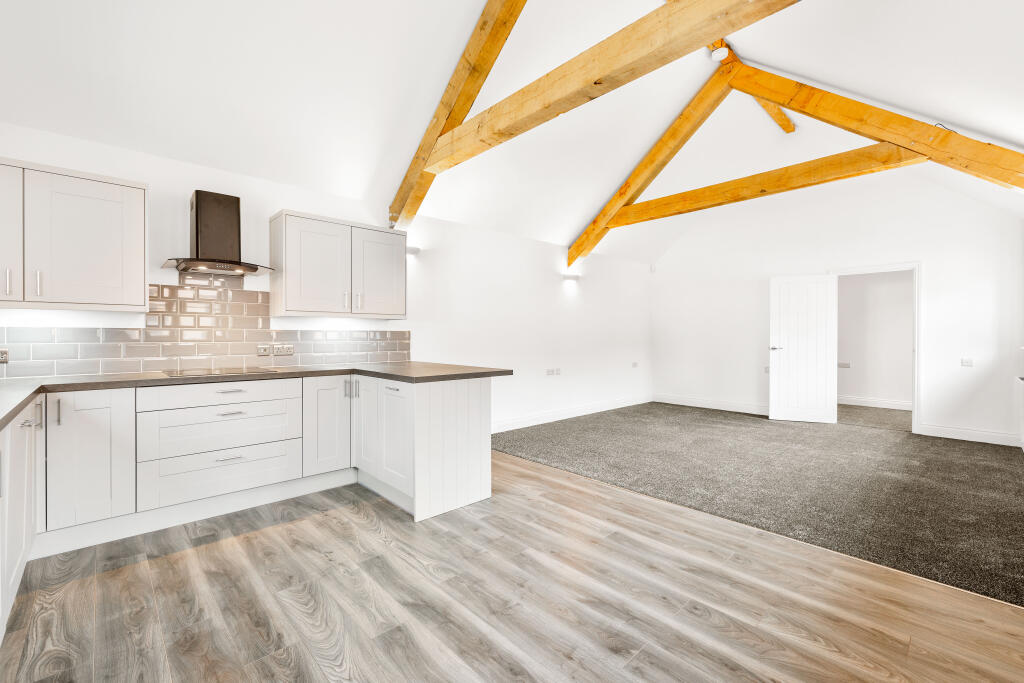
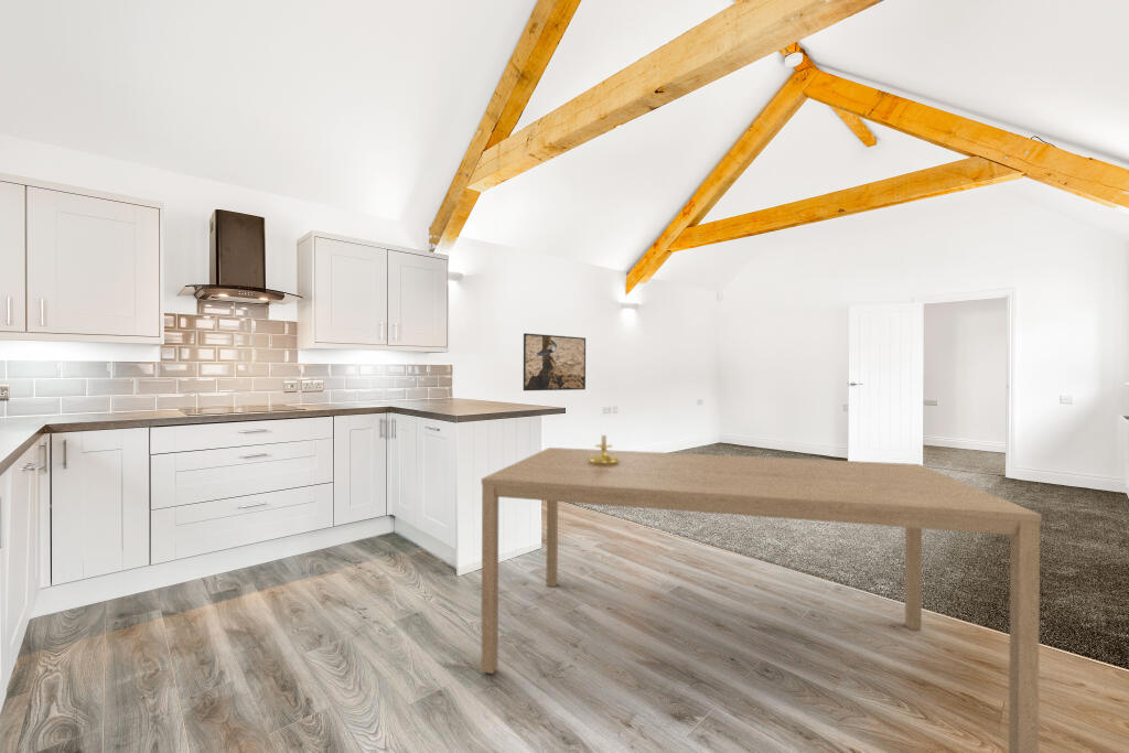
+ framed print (556, 363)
+ candle holder (603, 442)
+ dining table (718, 513)
